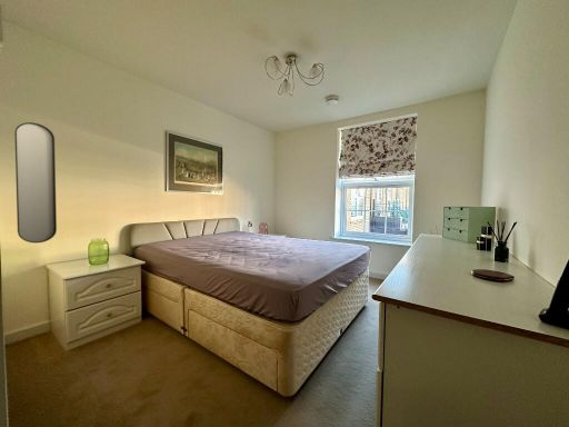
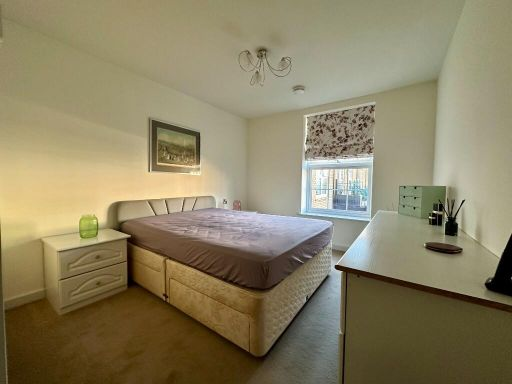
- home mirror (37, 183)
